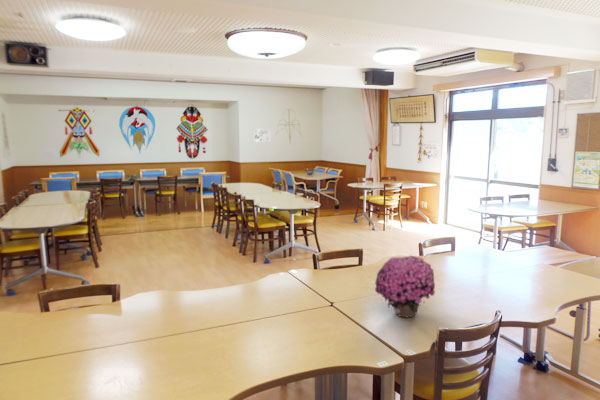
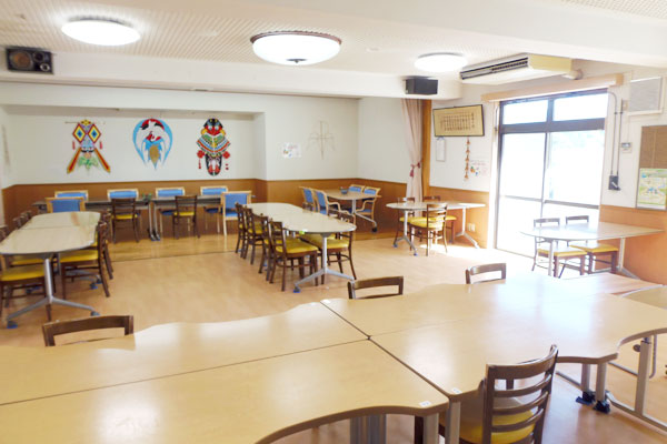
- flower (404, 284)
